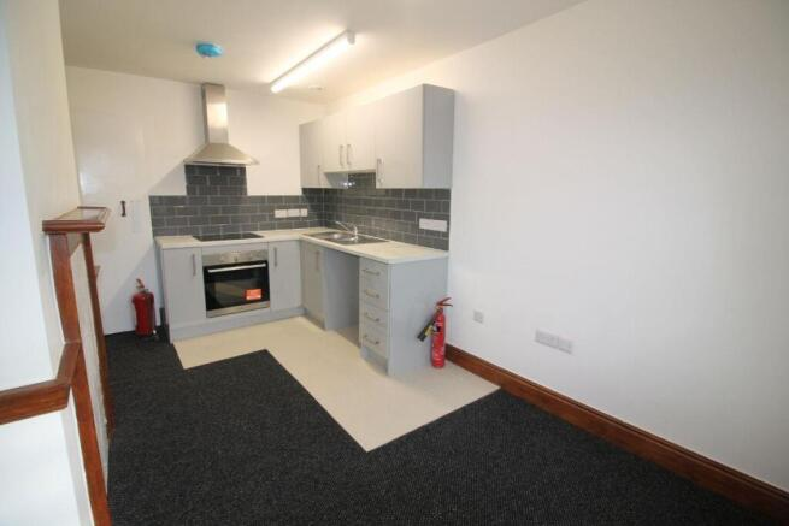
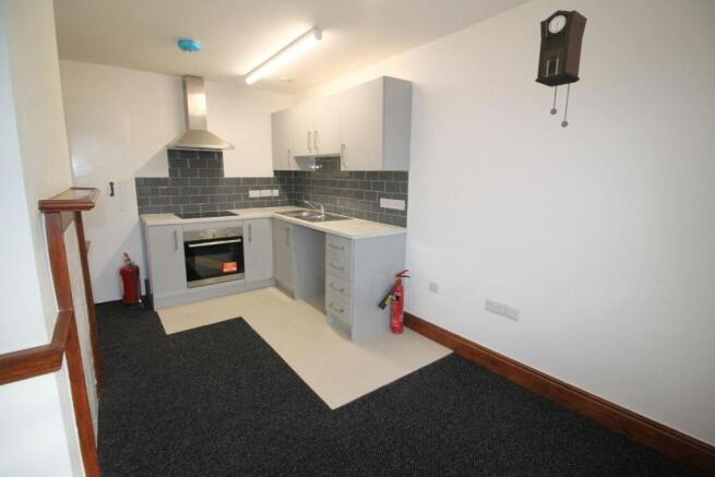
+ pendulum clock (558, 72)
